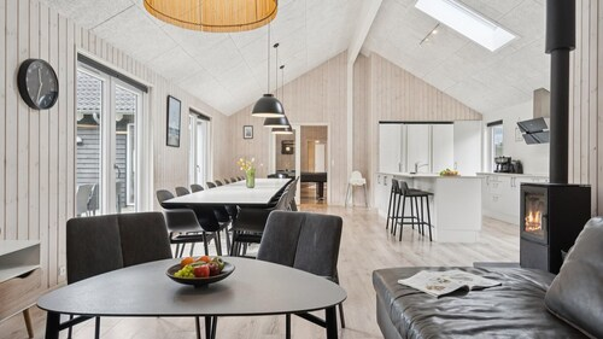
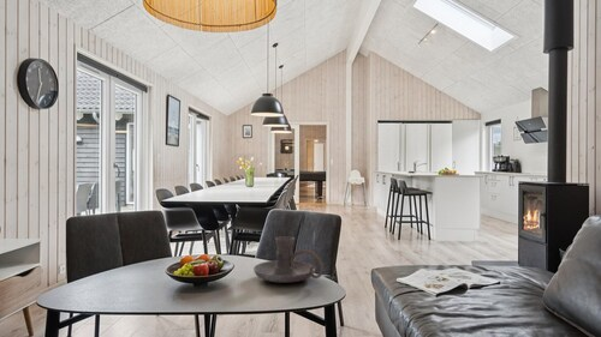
+ candle holder (290, 259)
